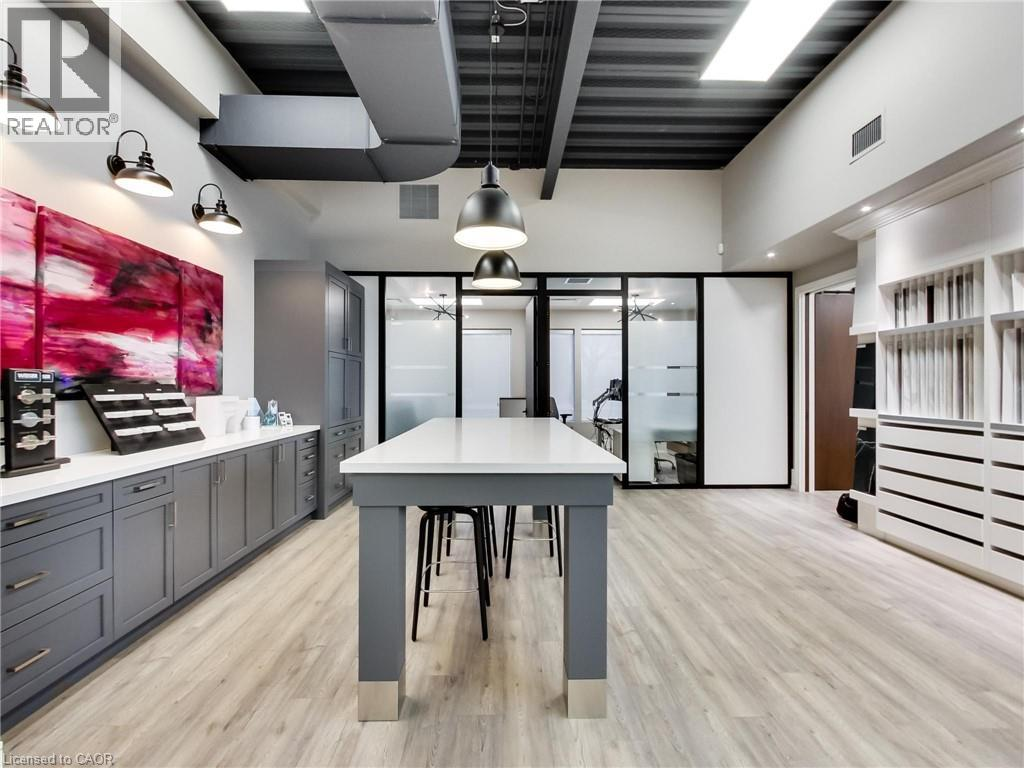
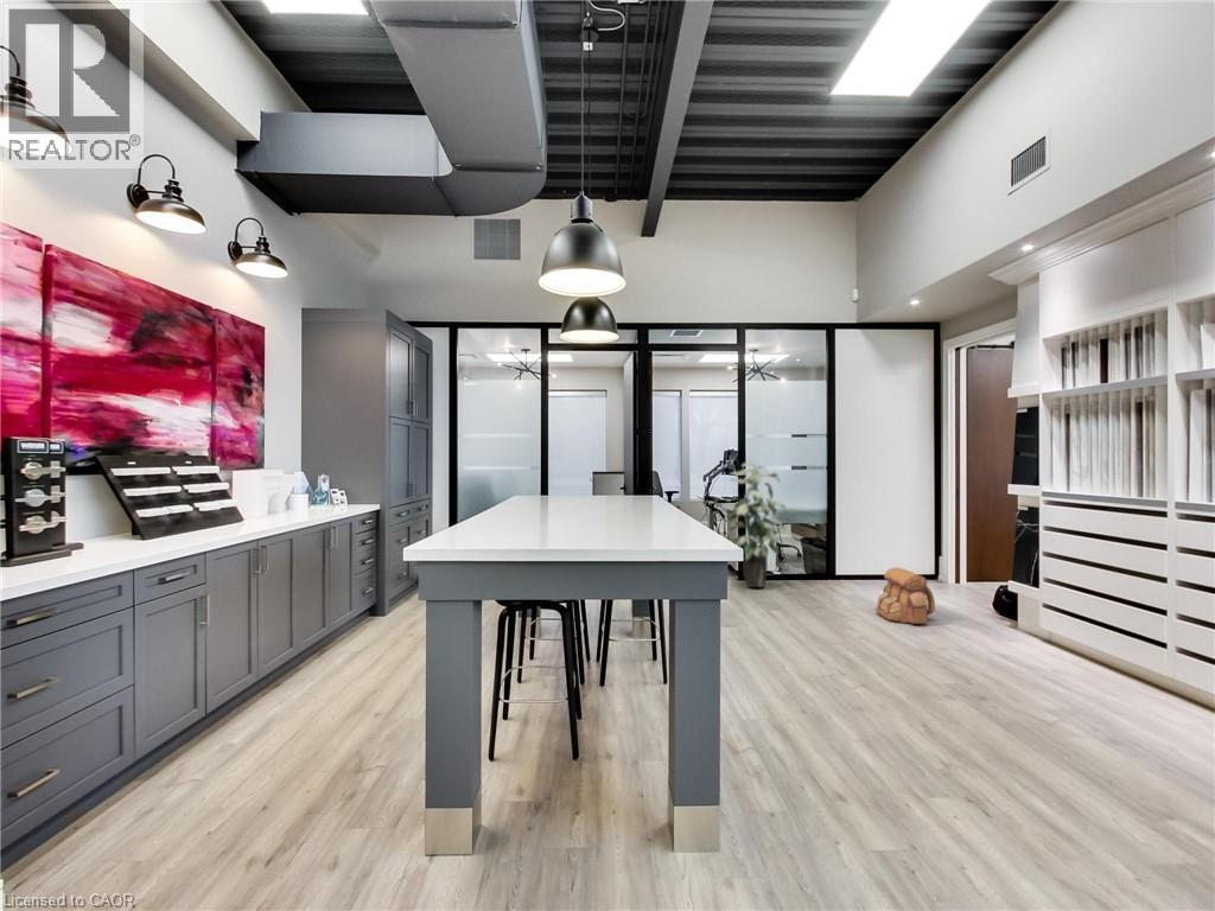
+ backpack (904, 593)
+ indoor plant (752, 524)
